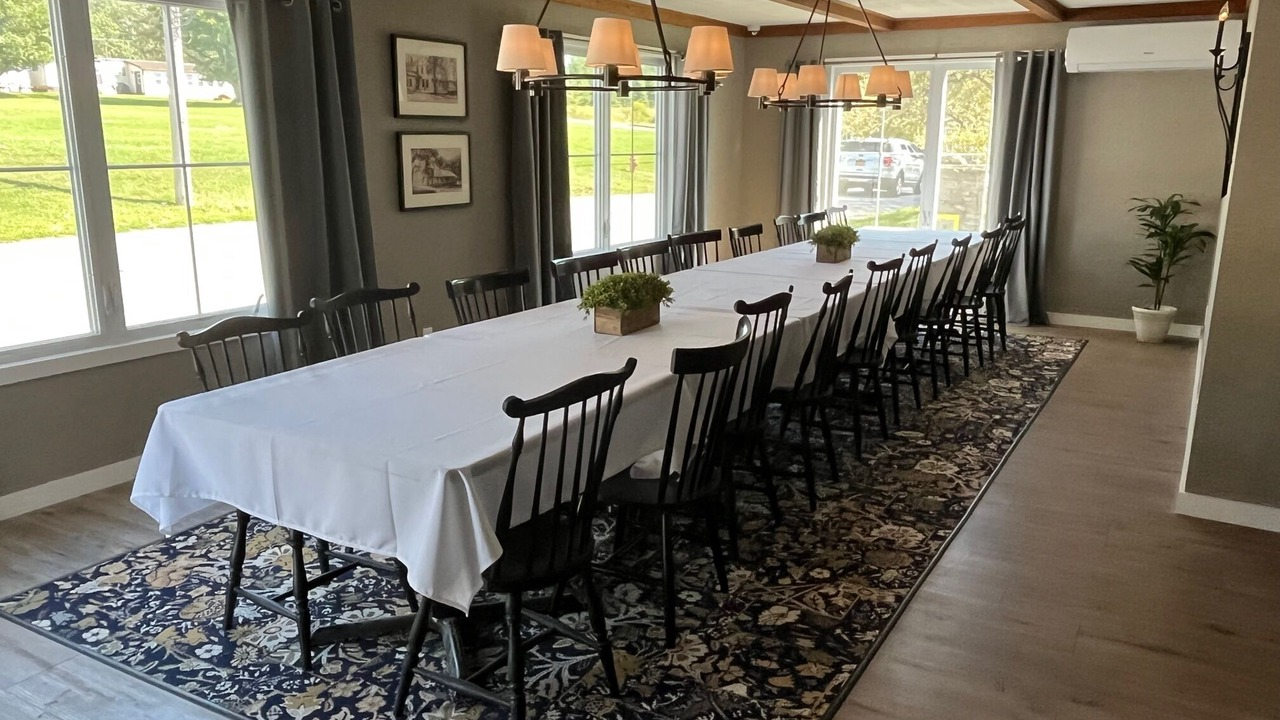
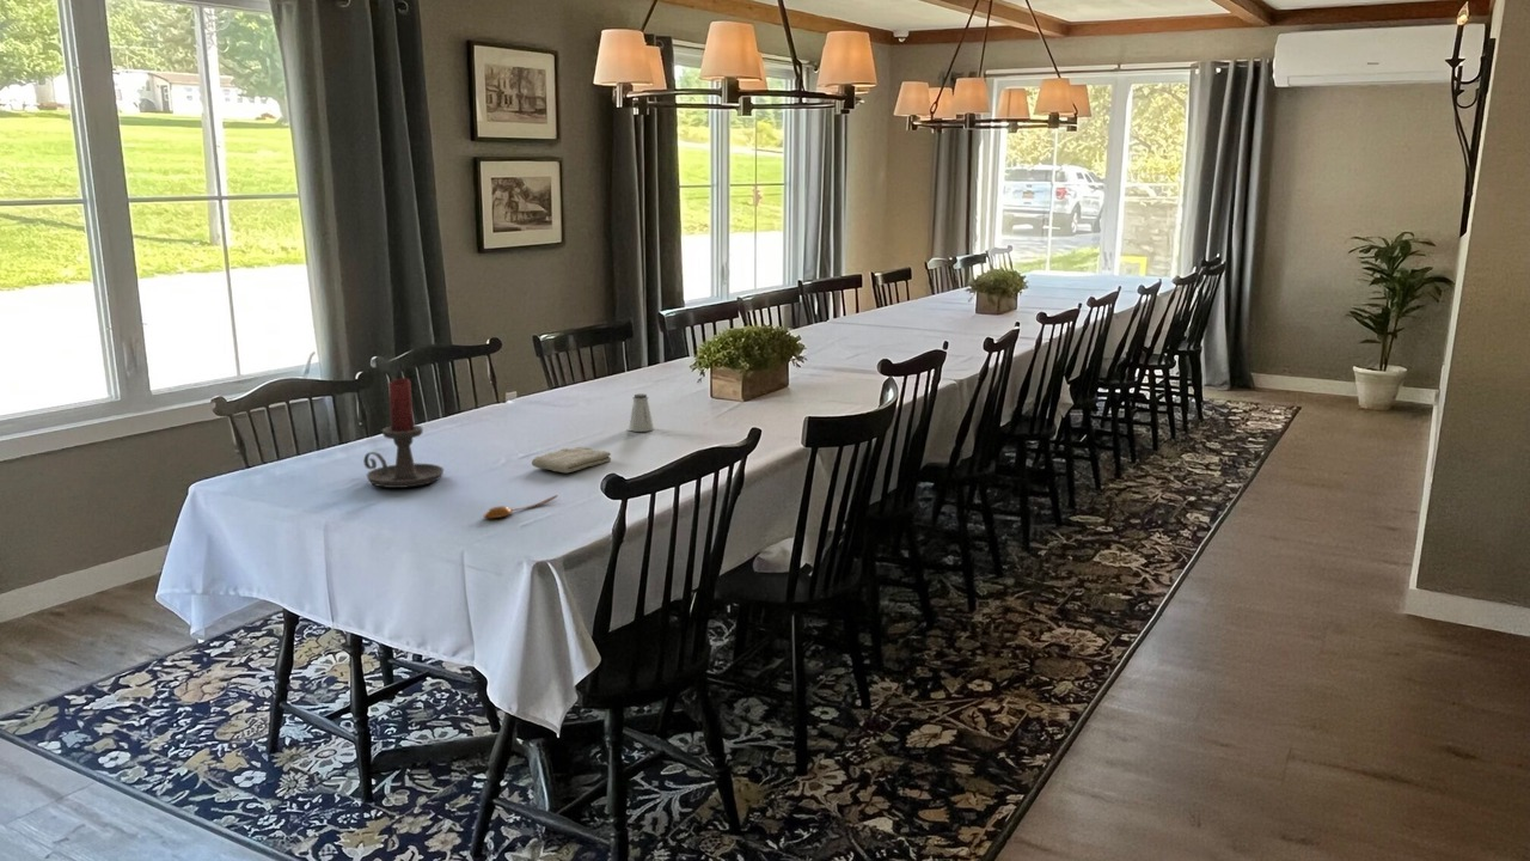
+ washcloth (573, 458)
+ spoon (520, 508)
+ candle holder (394, 428)
+ saltshaker (641, 411)
